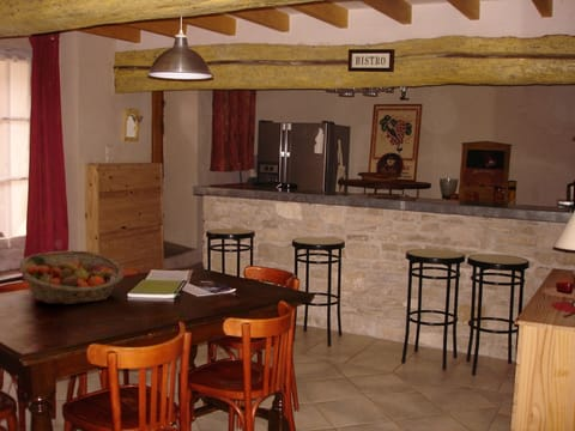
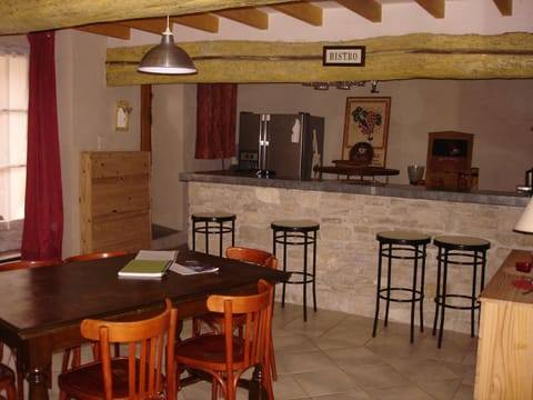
- fruit basket (72, 277)
